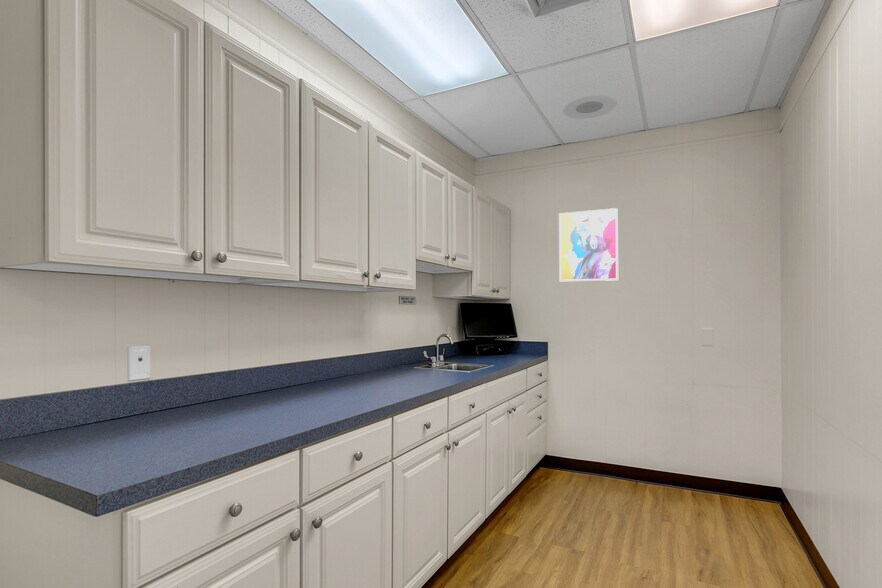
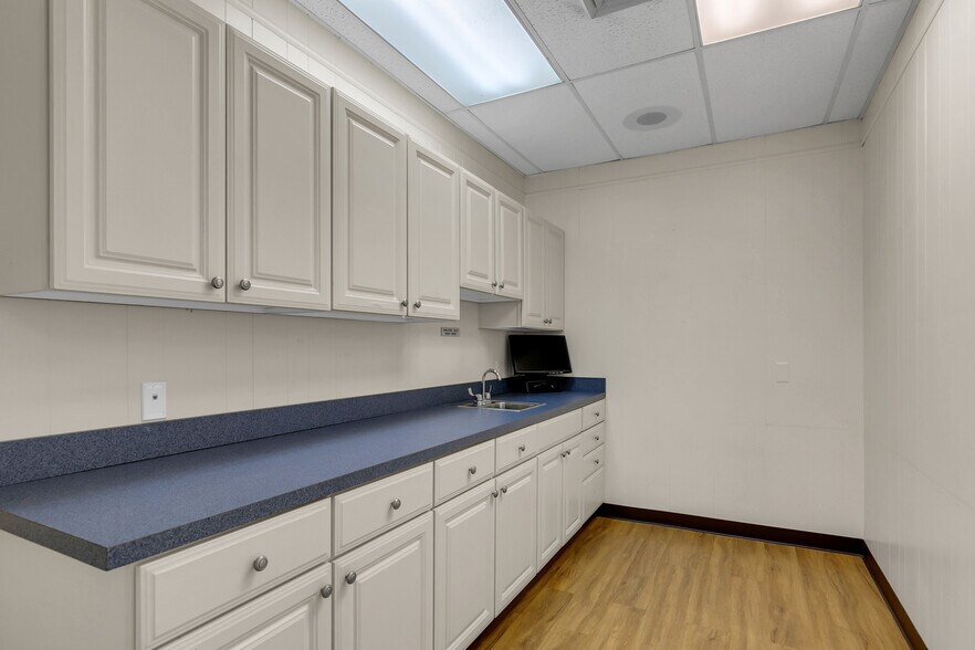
- wall art (587, 245)
